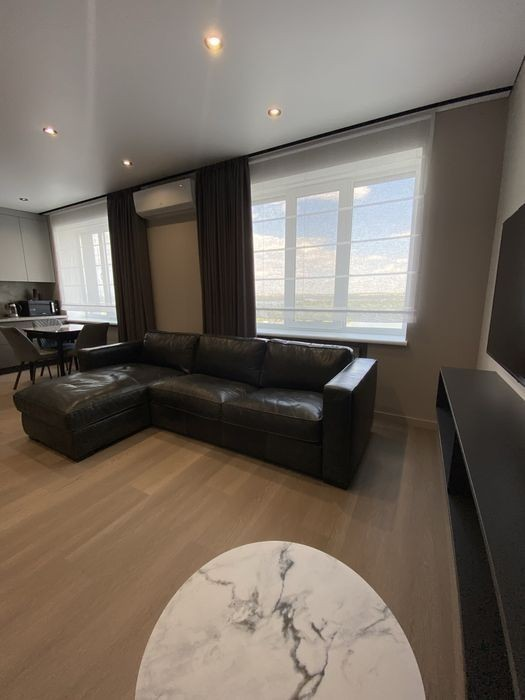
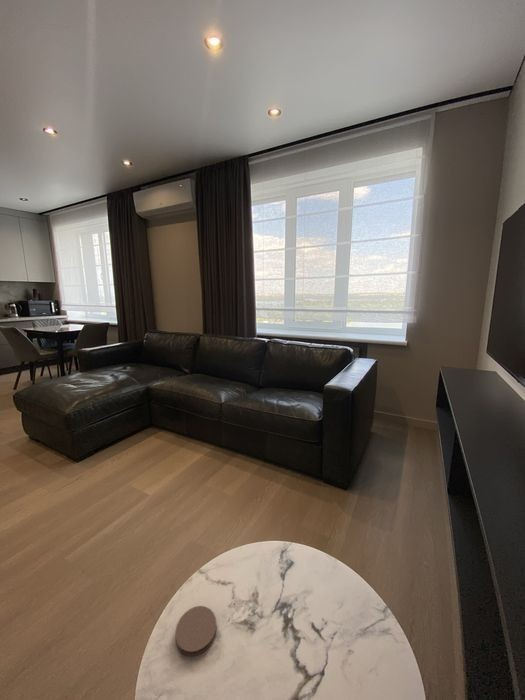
+ coaster (196, 629)
